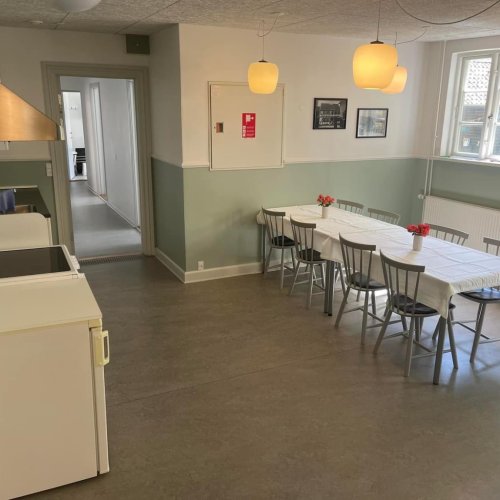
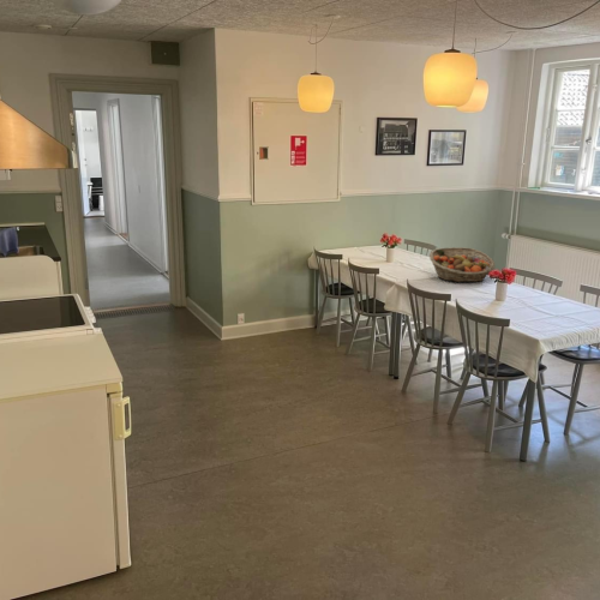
+ fruit basket (461, 264)
